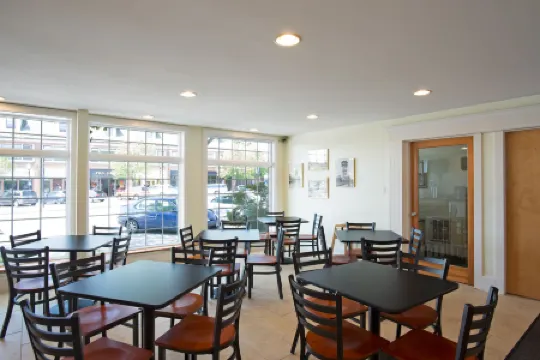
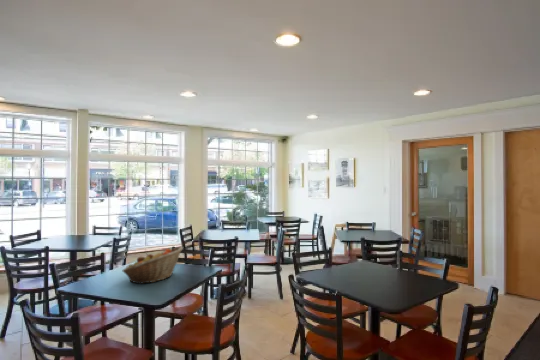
+ fruit basket (154, 263)
